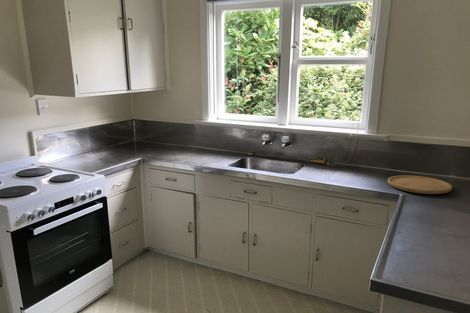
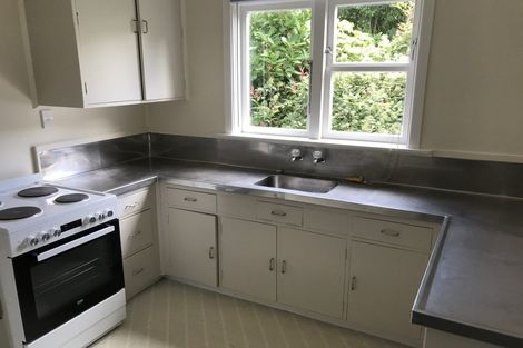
- cutting board (418, 184)
